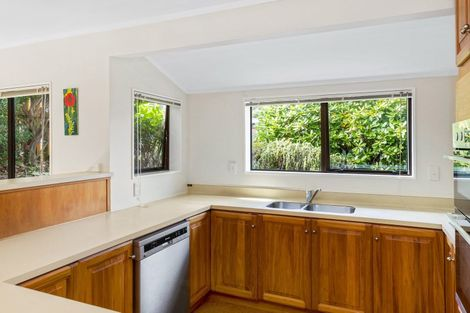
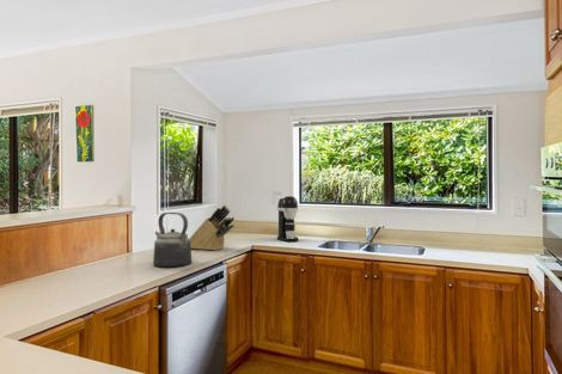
+ knife block (209, 226)
+ coffee maker (287, 217)
+ kettle (170, 238)
